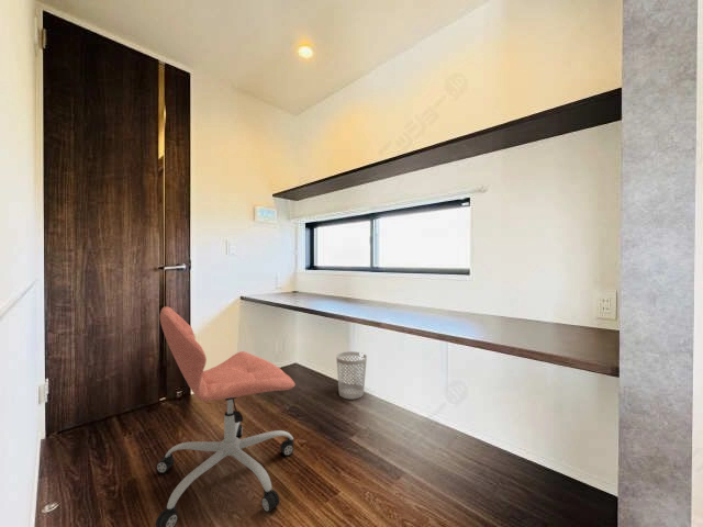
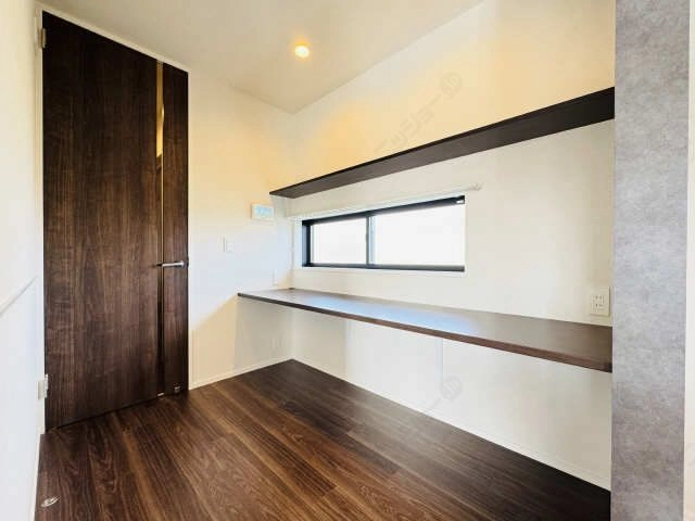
- office chair (232, 388)
- wastebasket (352, 374)
